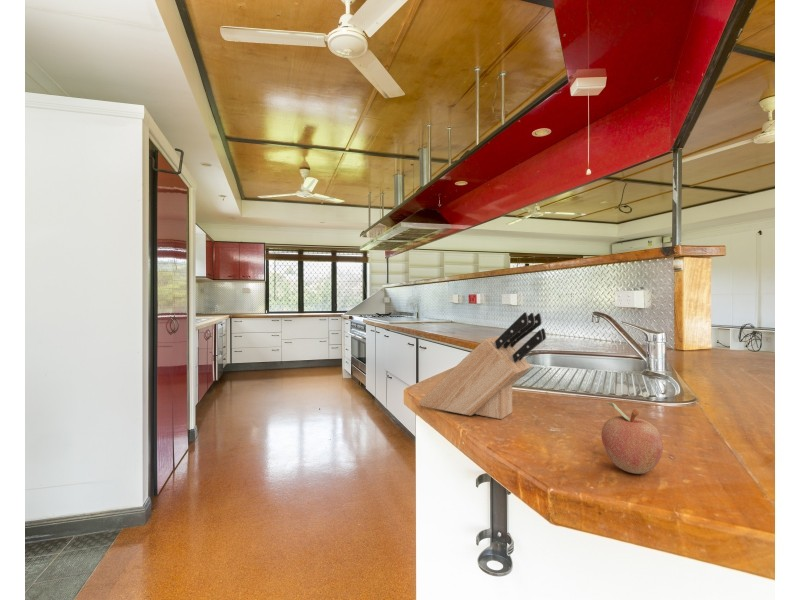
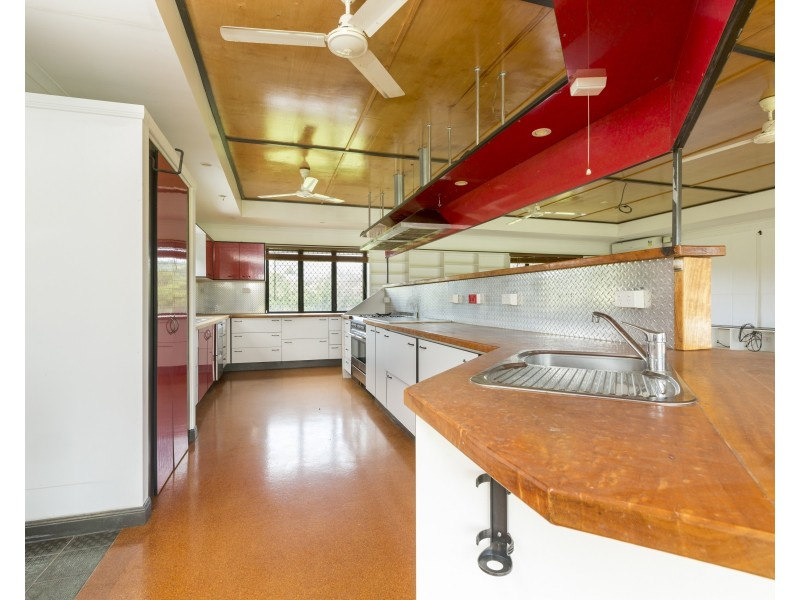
- fruit (630, 437)
- knife block (481, 361)
